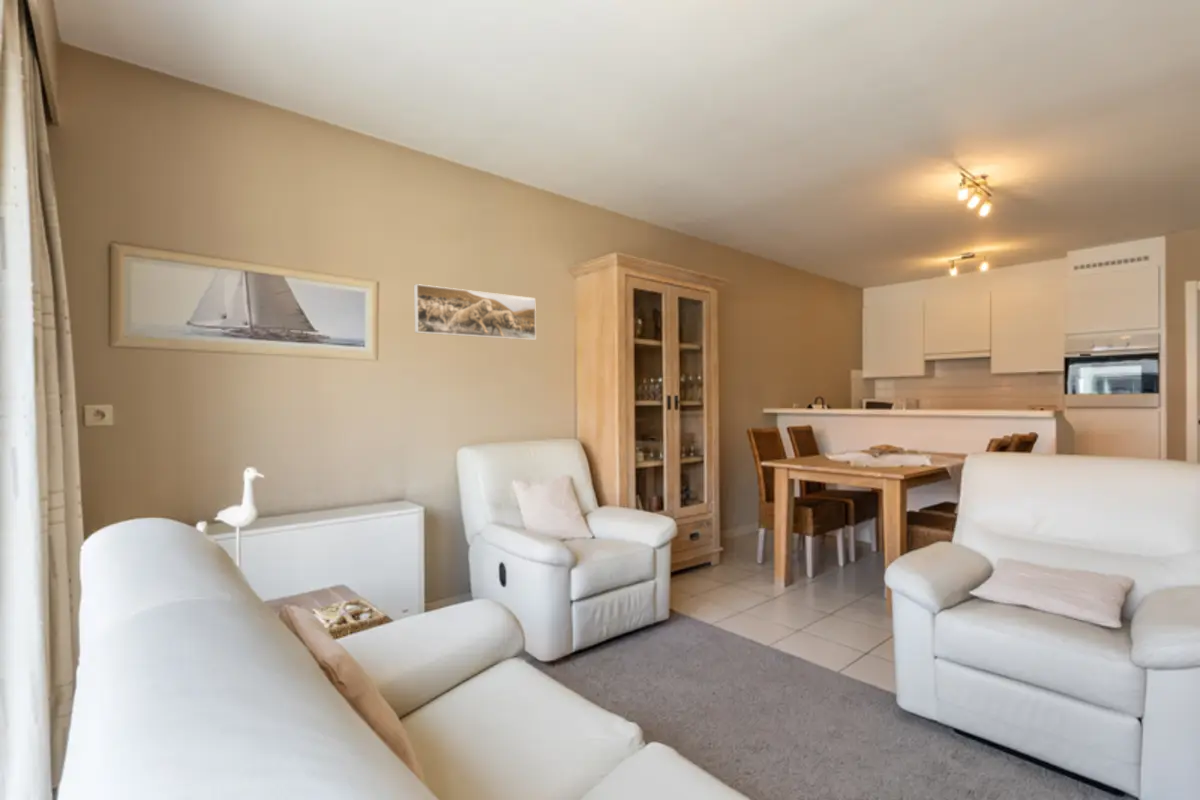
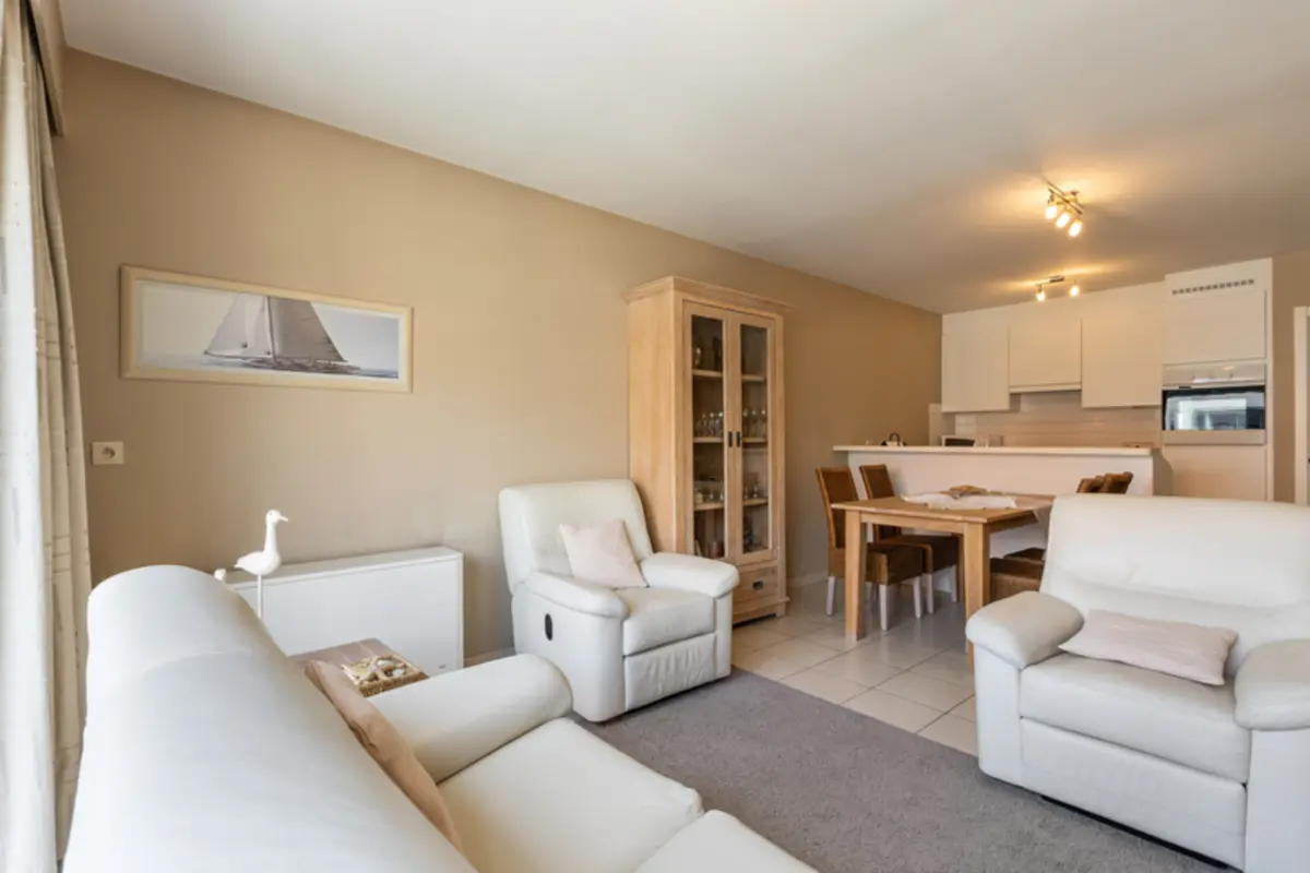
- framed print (479, 314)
